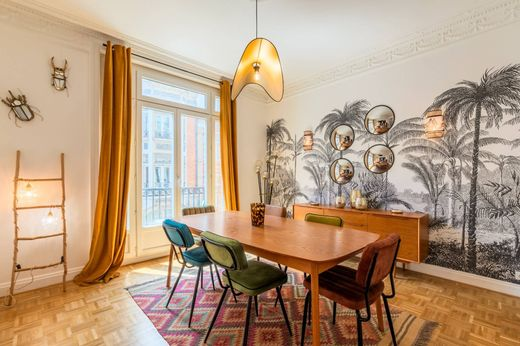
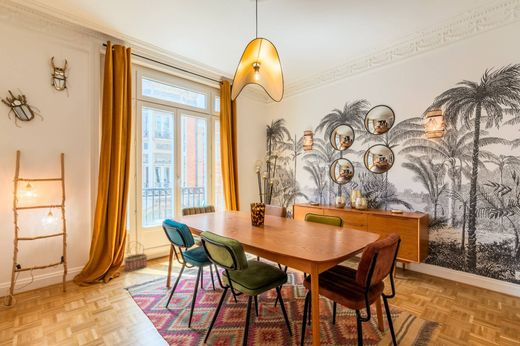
+ basket (135, 255)
